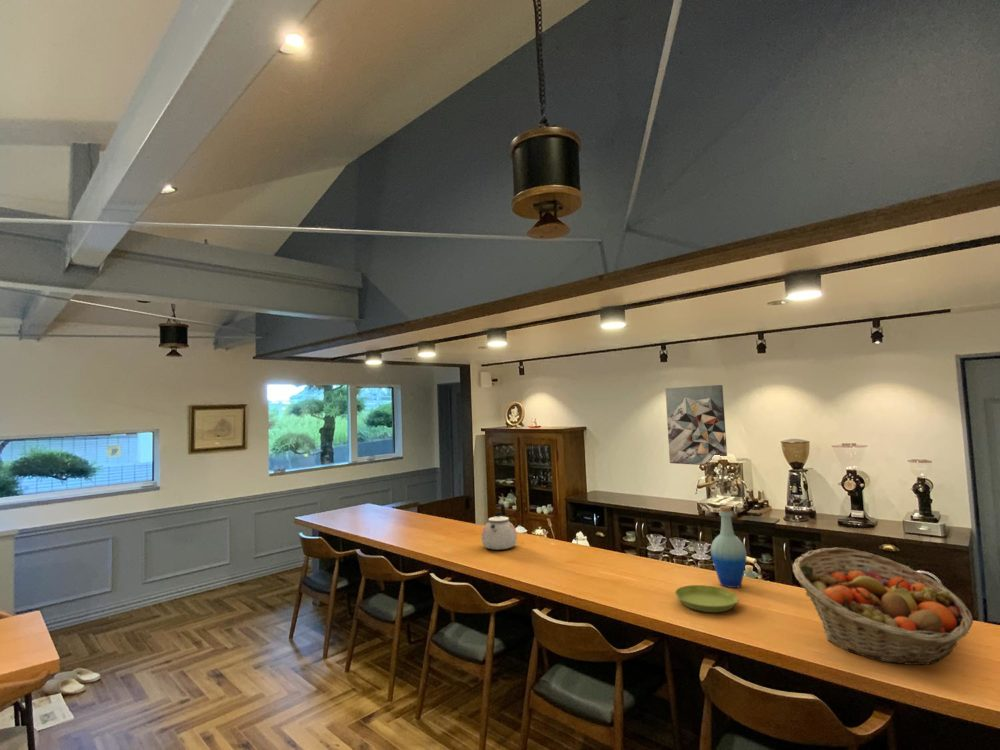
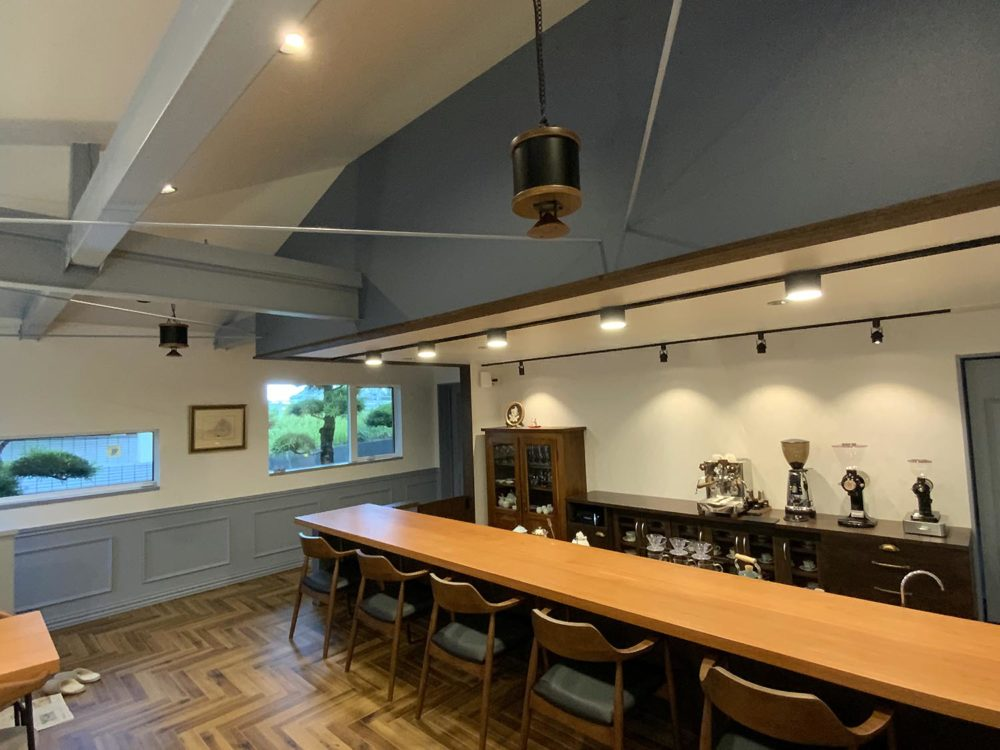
- fruit basket (877, 601)
- bottle (727, 545)
- saucer (706, 599)
- wall art (695, 425)
- kettle (498, 525)
